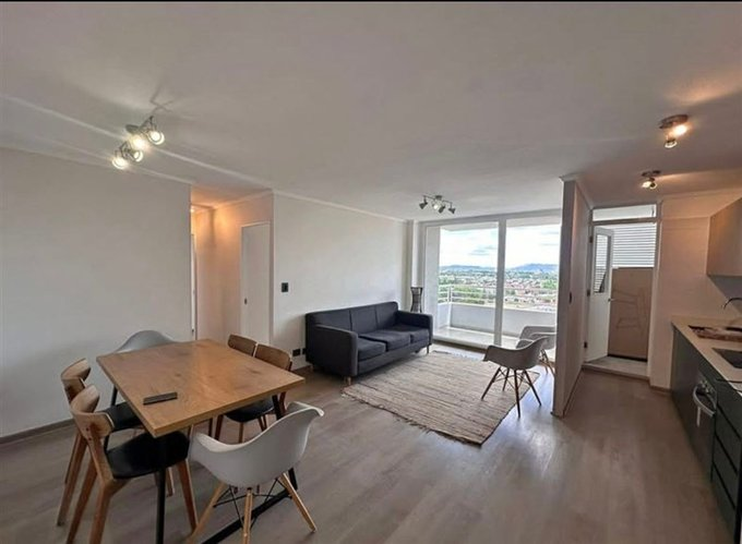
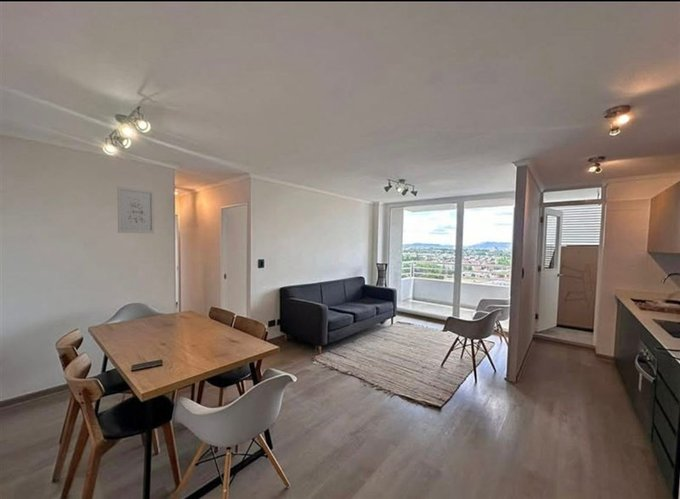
+ wall art (136, 211)
